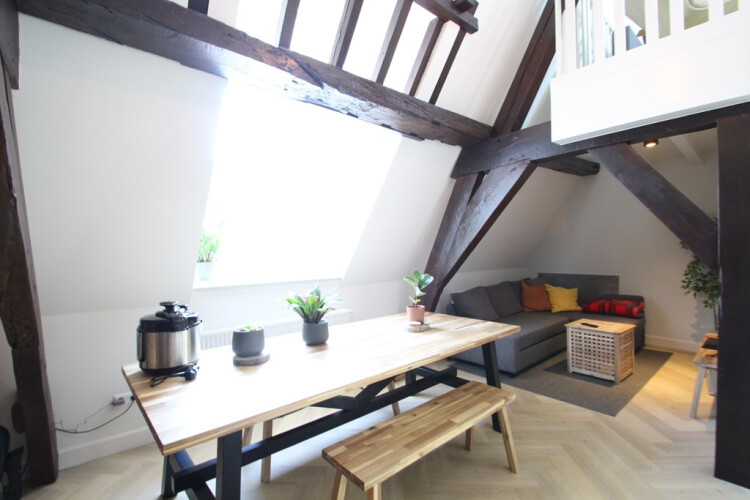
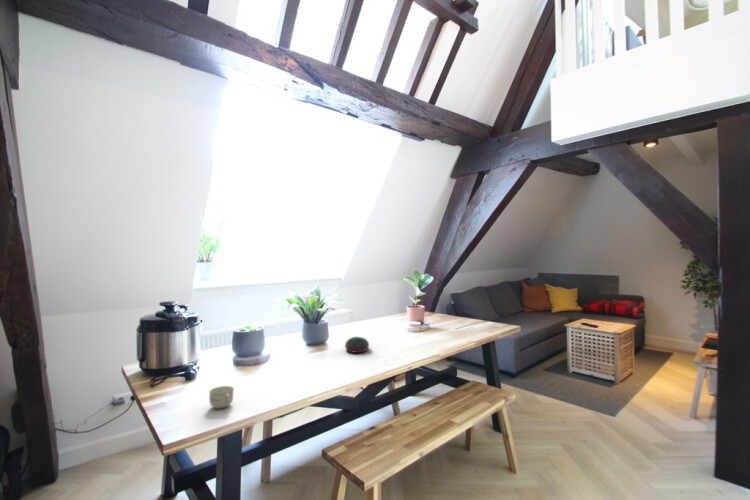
+ bowl (359, 343)
+ cup (222, 398)
